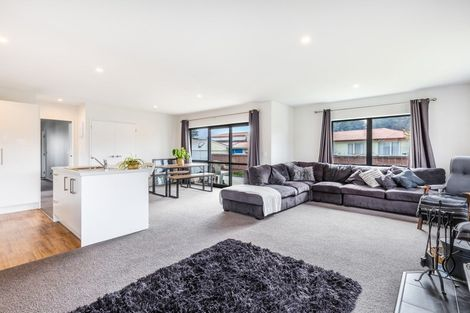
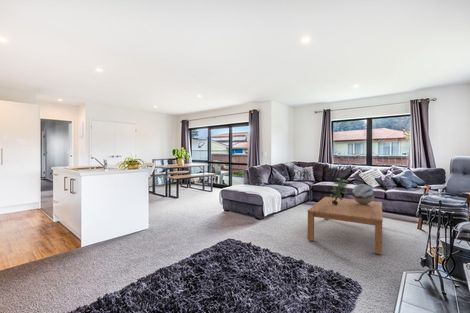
+ potted plant (339, 191)
+ decorative sphere (362, 194)
+ coffee table (347, 219)
